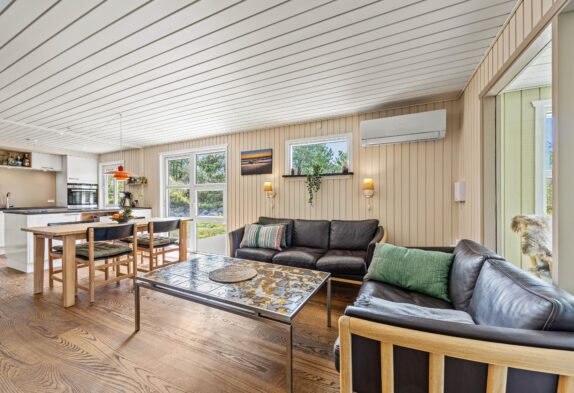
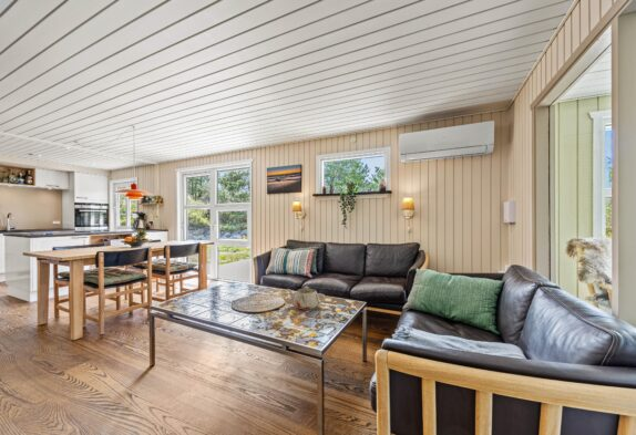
+ teapot (305, 296)
